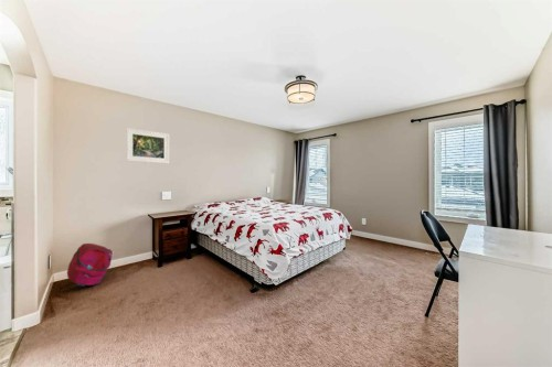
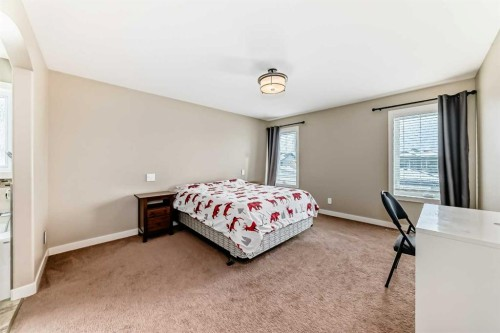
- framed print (149, 147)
- backpack (92, 262)
